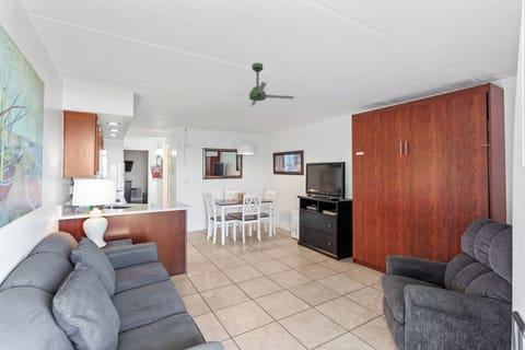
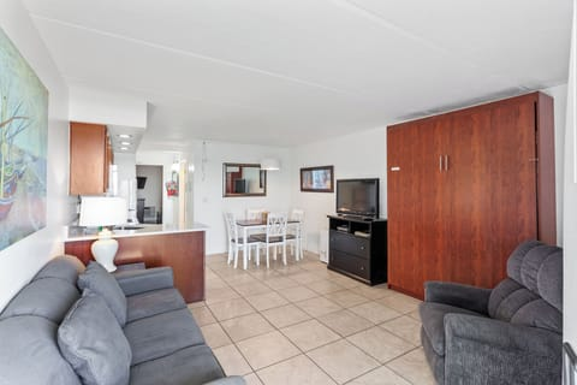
- ceiling fan (257, 81)
